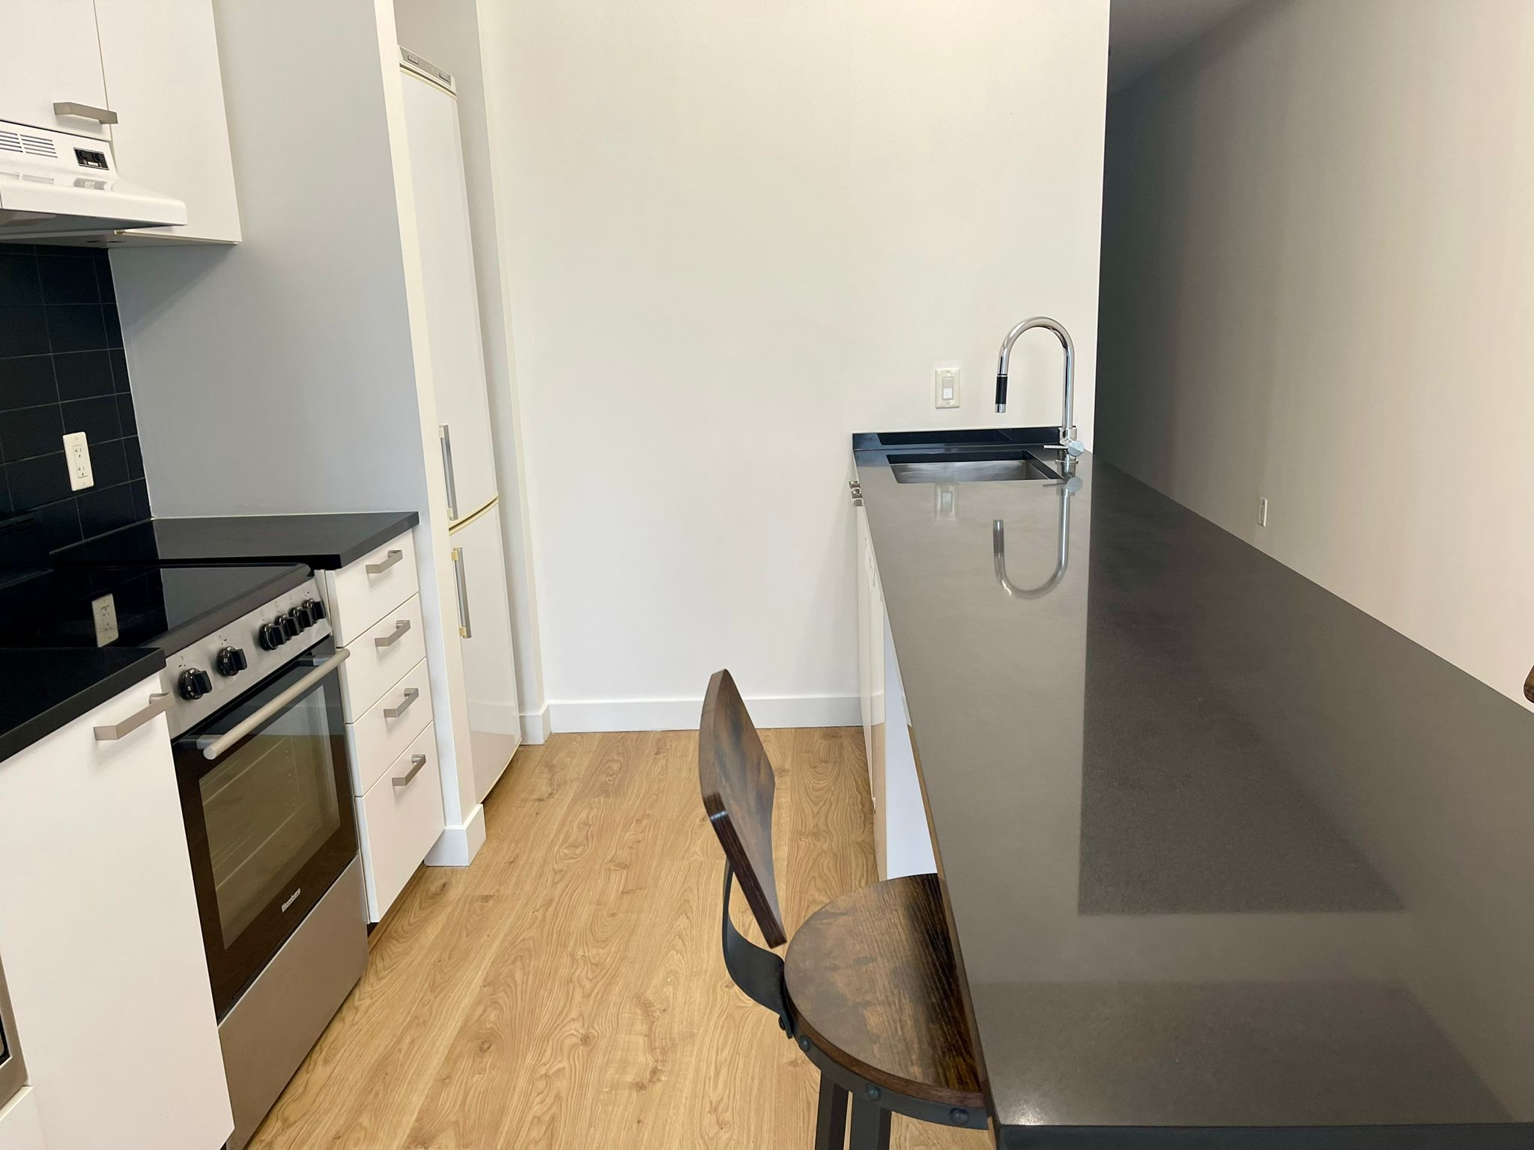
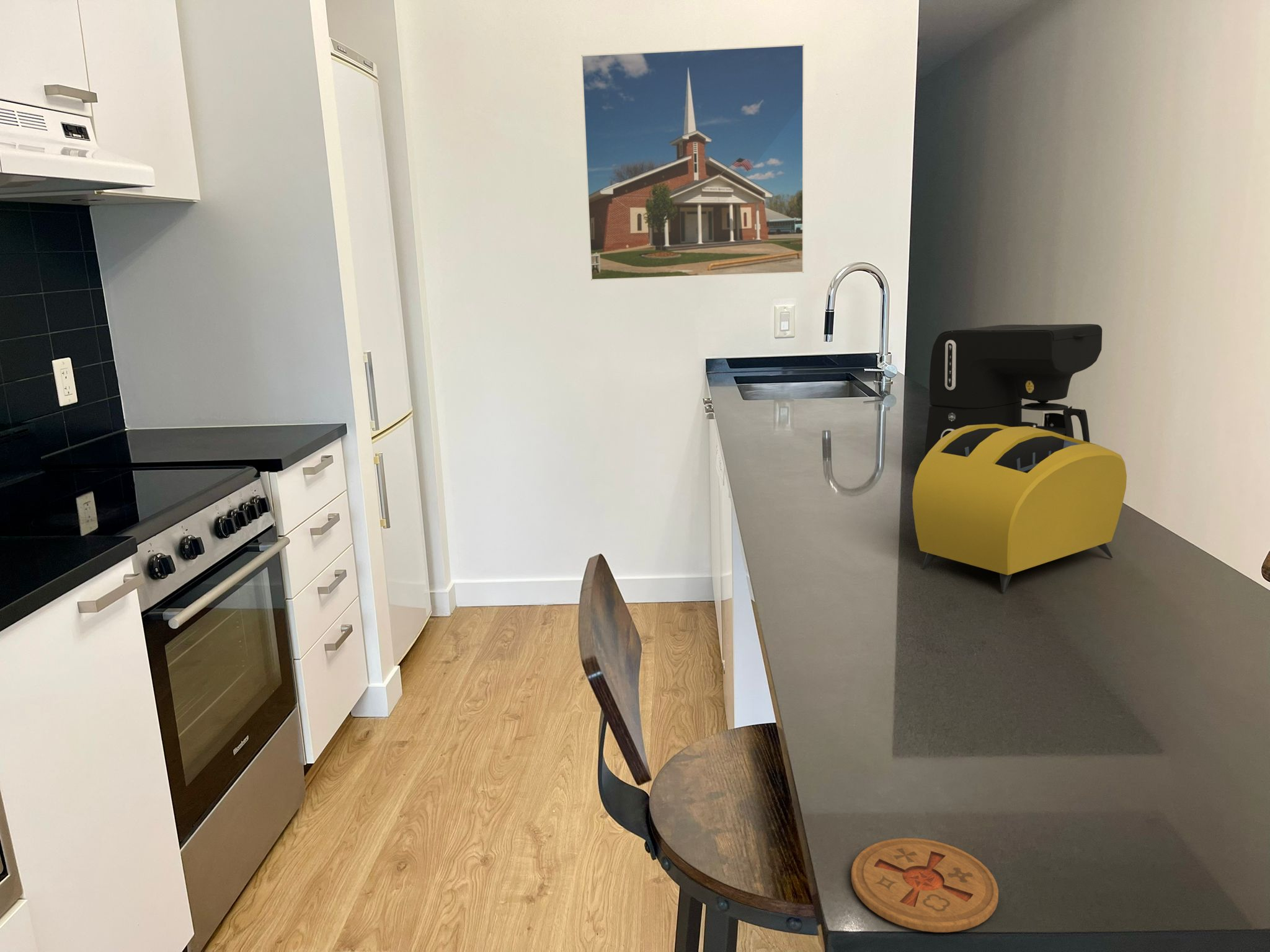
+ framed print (694, 166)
+ toaster (1021, 496)
+ coffee maker (1016, 405)
+ coaster (923, 882)
